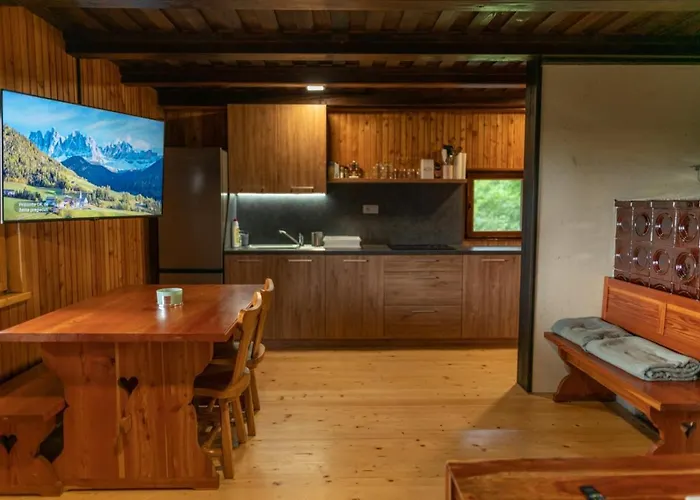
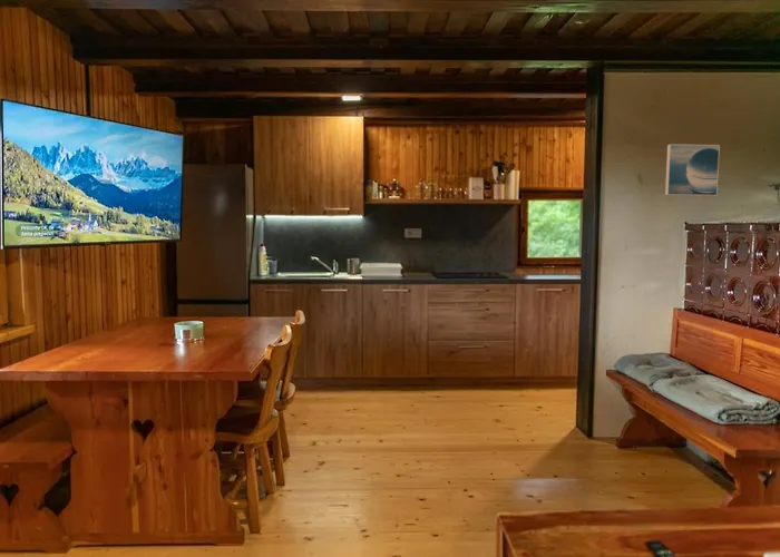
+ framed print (692, 169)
